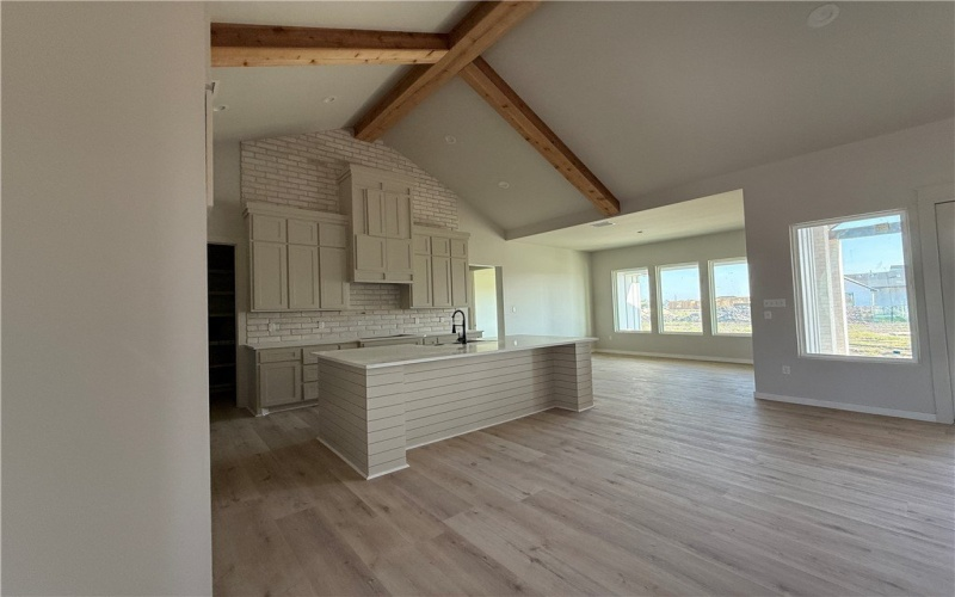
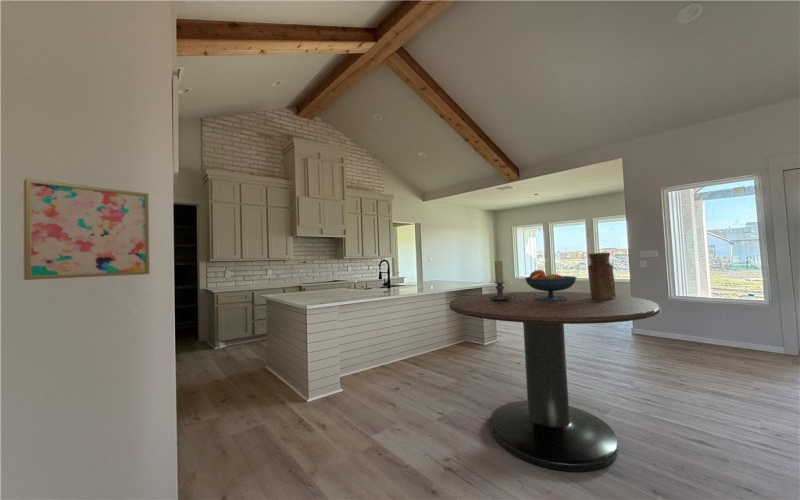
+ candle holder (501, 279)
+ wall art (92, 232)
+ dining table (545, 367)
+ vase (601, 275)
+ fruit bowl (550, 284)
